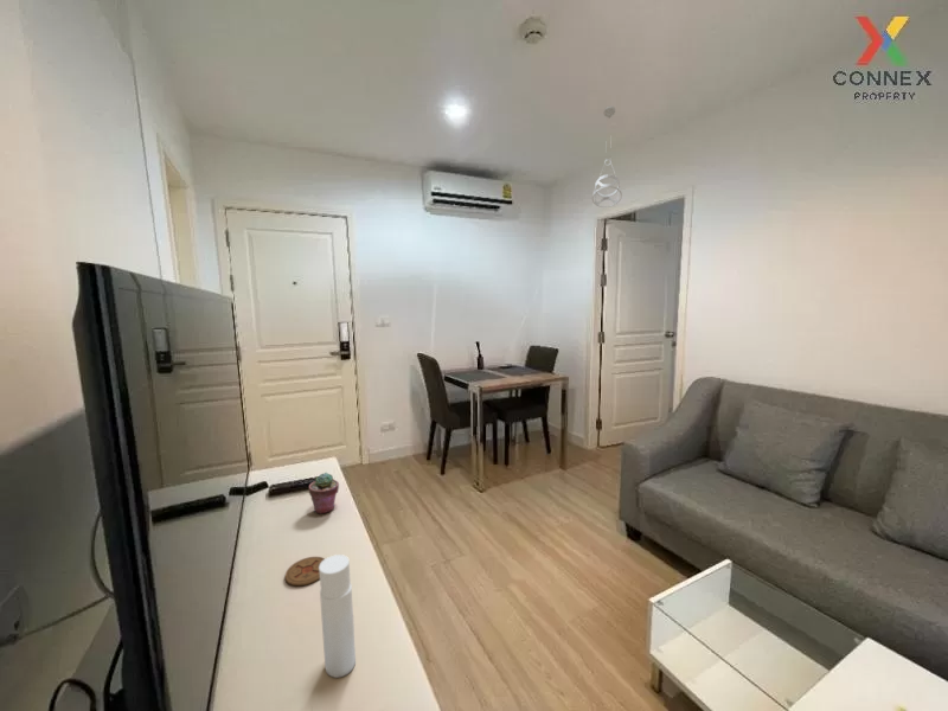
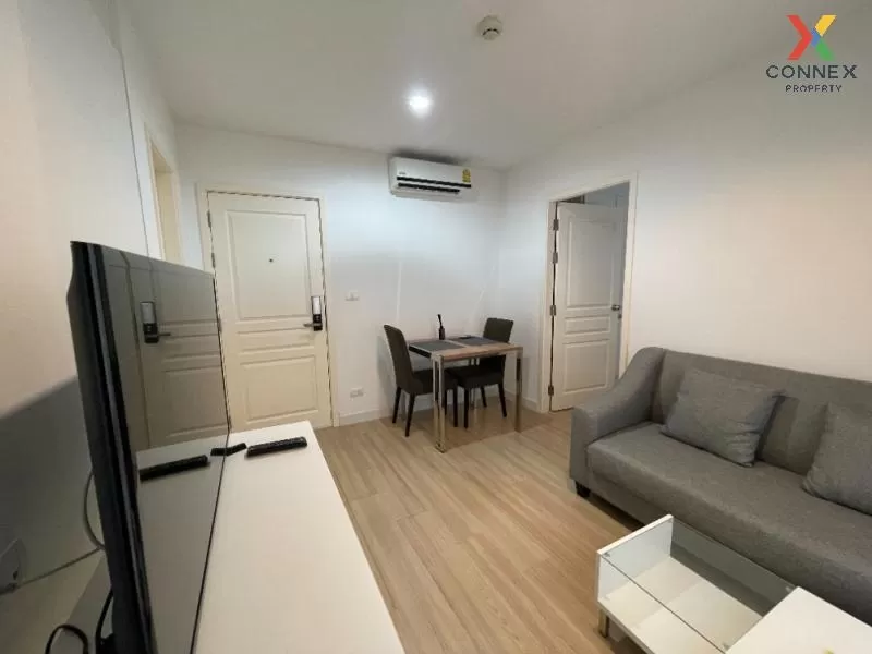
- potted succulent (324, 491)
- pendant light (609, 160)
- candle (337, 614)
- coaster (307, 570)
